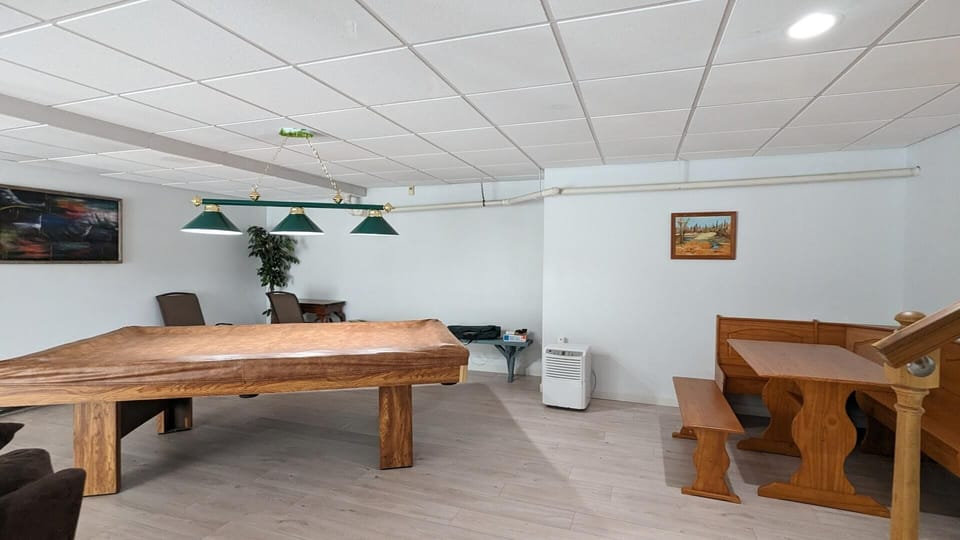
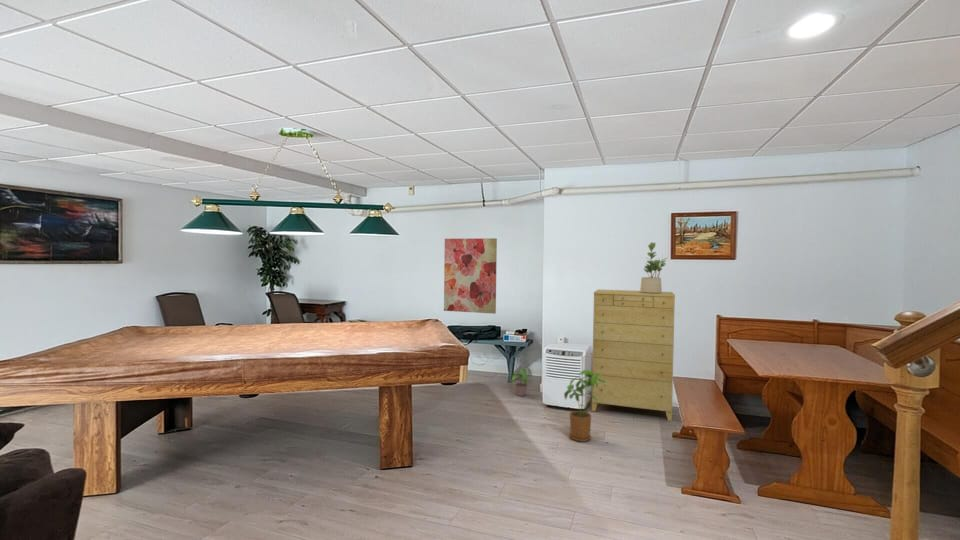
+ dresser (632, 351)
+ house plant (581, 404)
+ wall art (469, 275)
+ potted plant (654, 267)
+ potted plant (520, 381)
